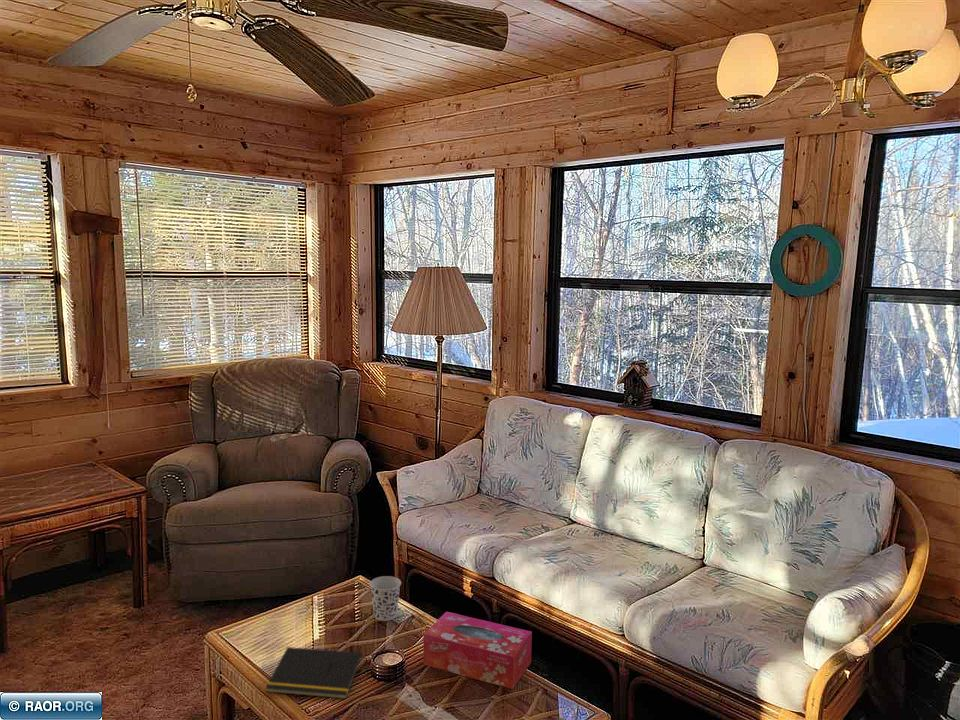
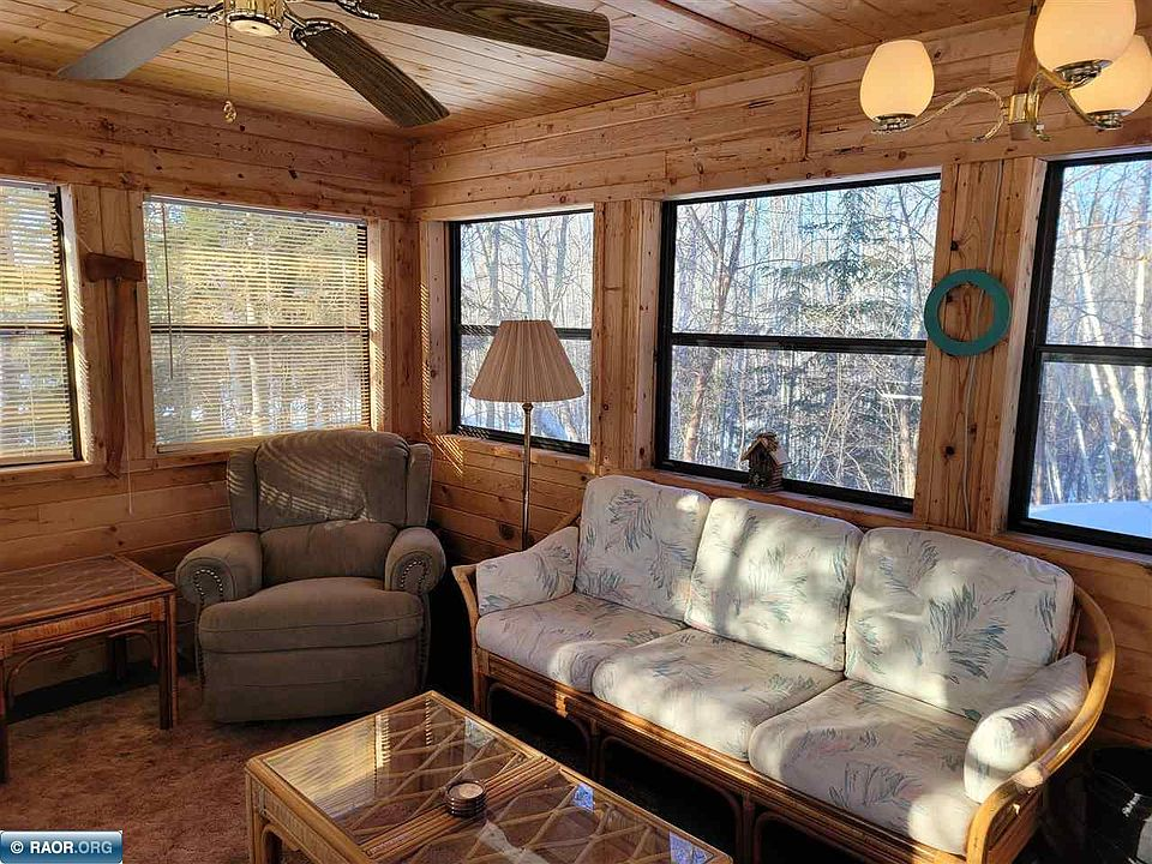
- tissue box (477, 648)
- notepad (315, 671)
- cup (385, 599)
